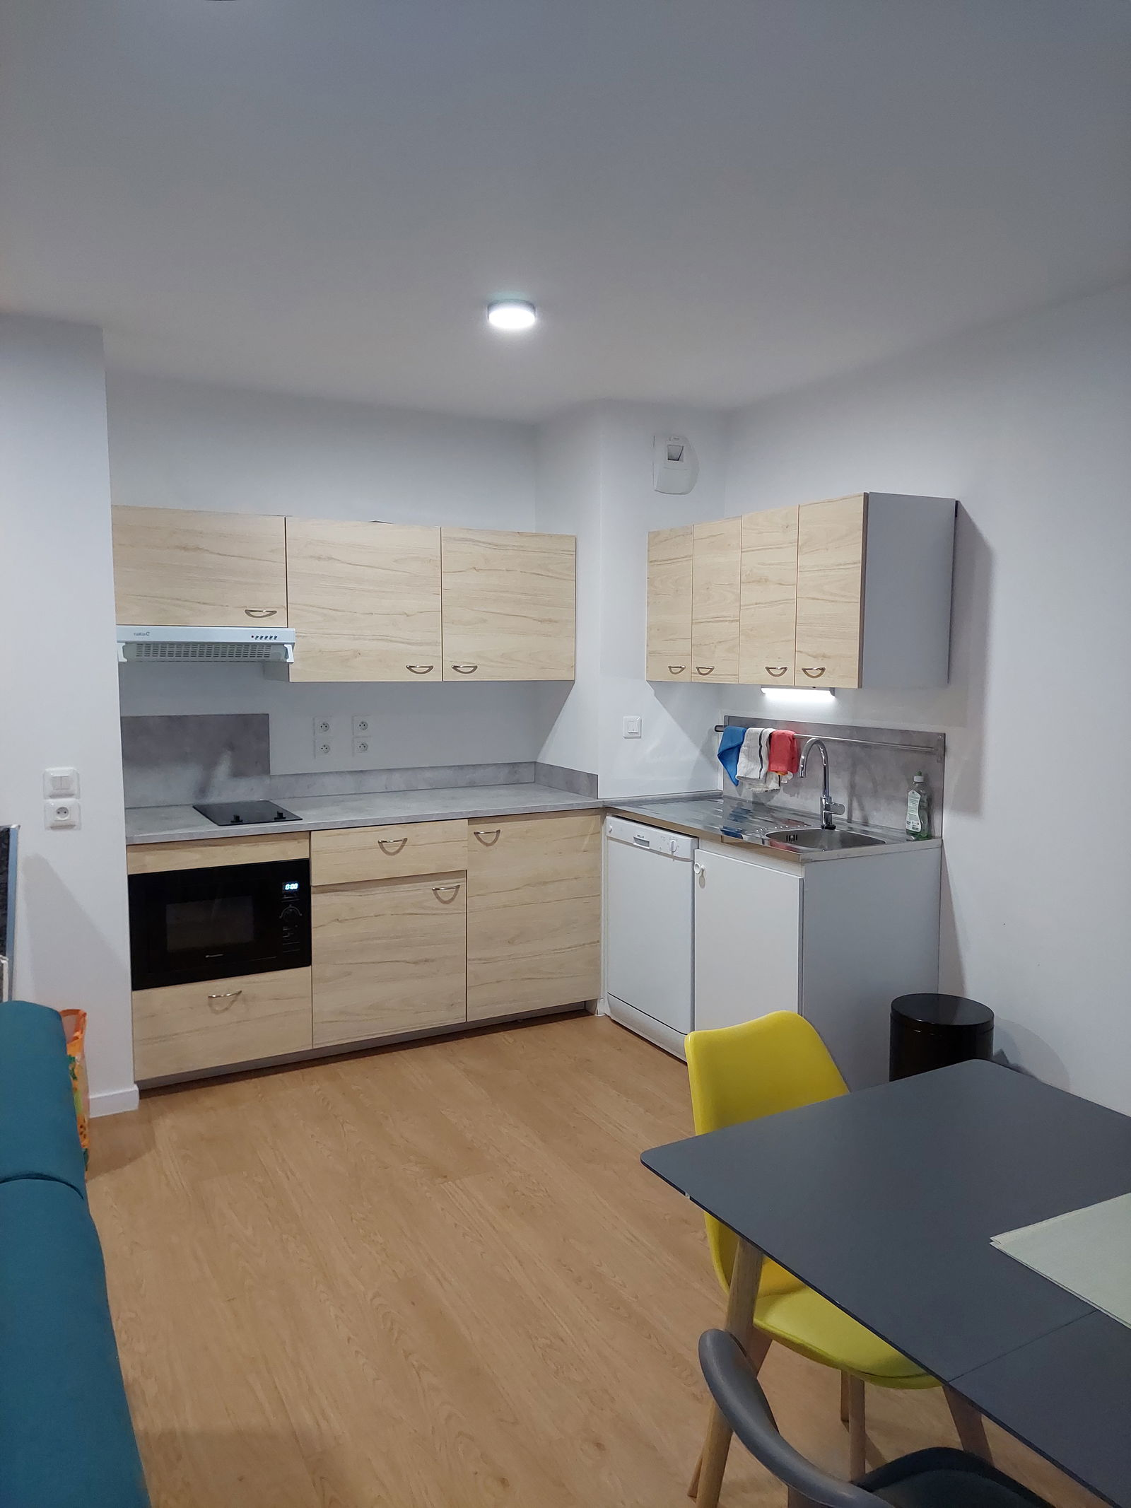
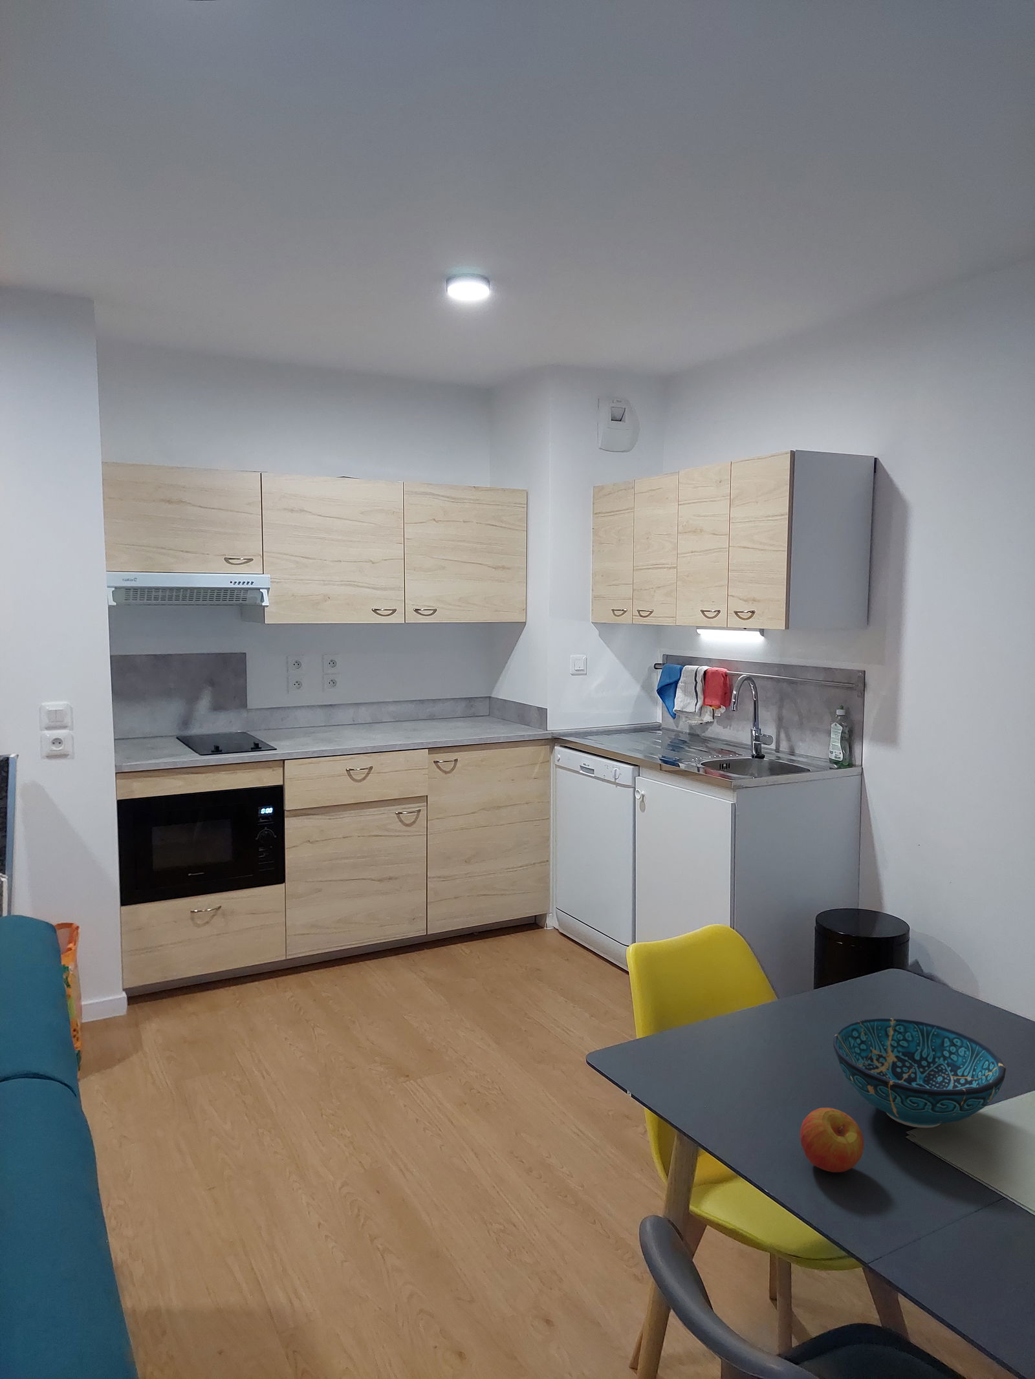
+ apple (832, 1140)
+ decorative bowl (914, 1082)
